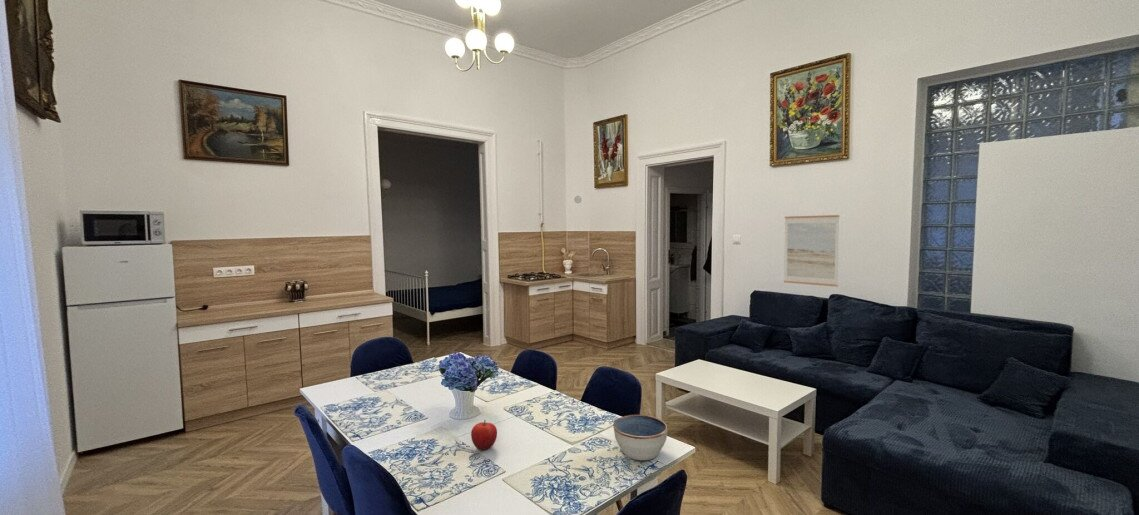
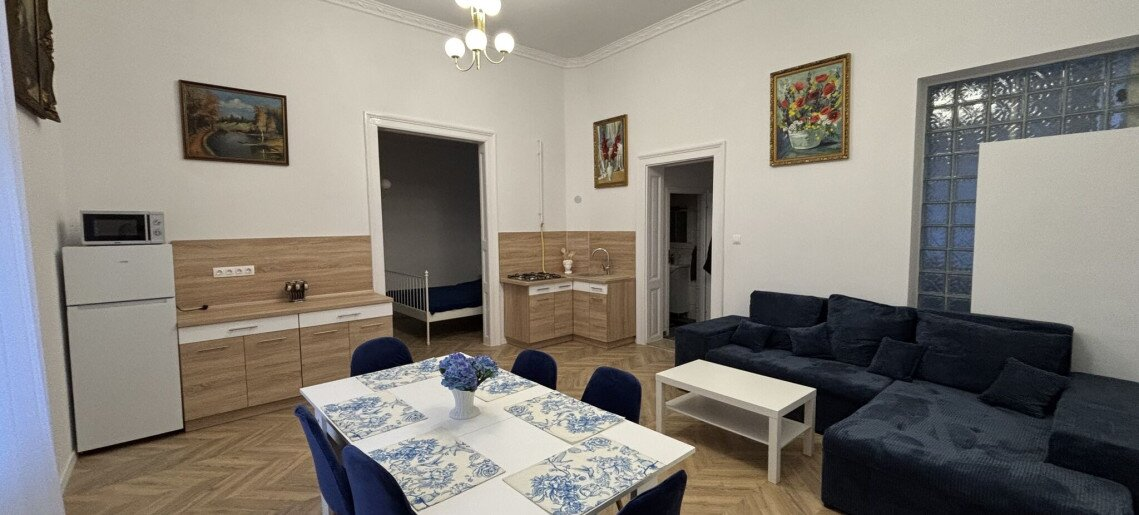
- wall art (810, 250)
- fruit (484, 434)
- bowl (640, 439)
